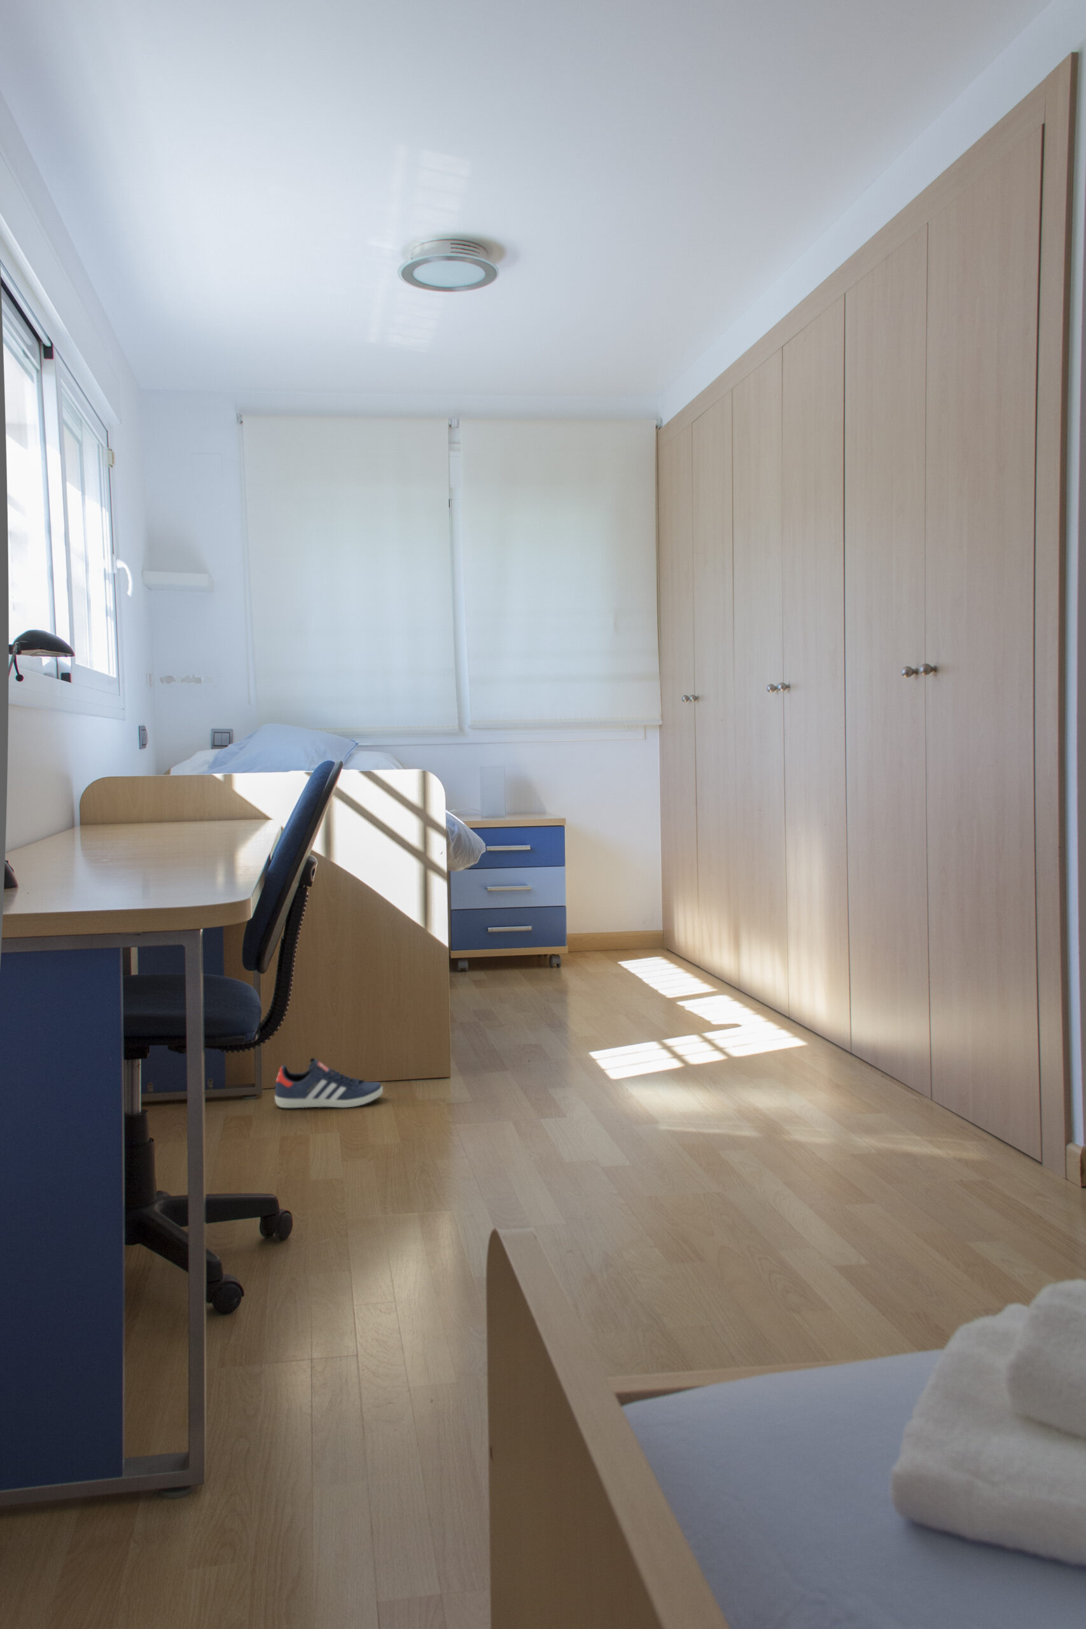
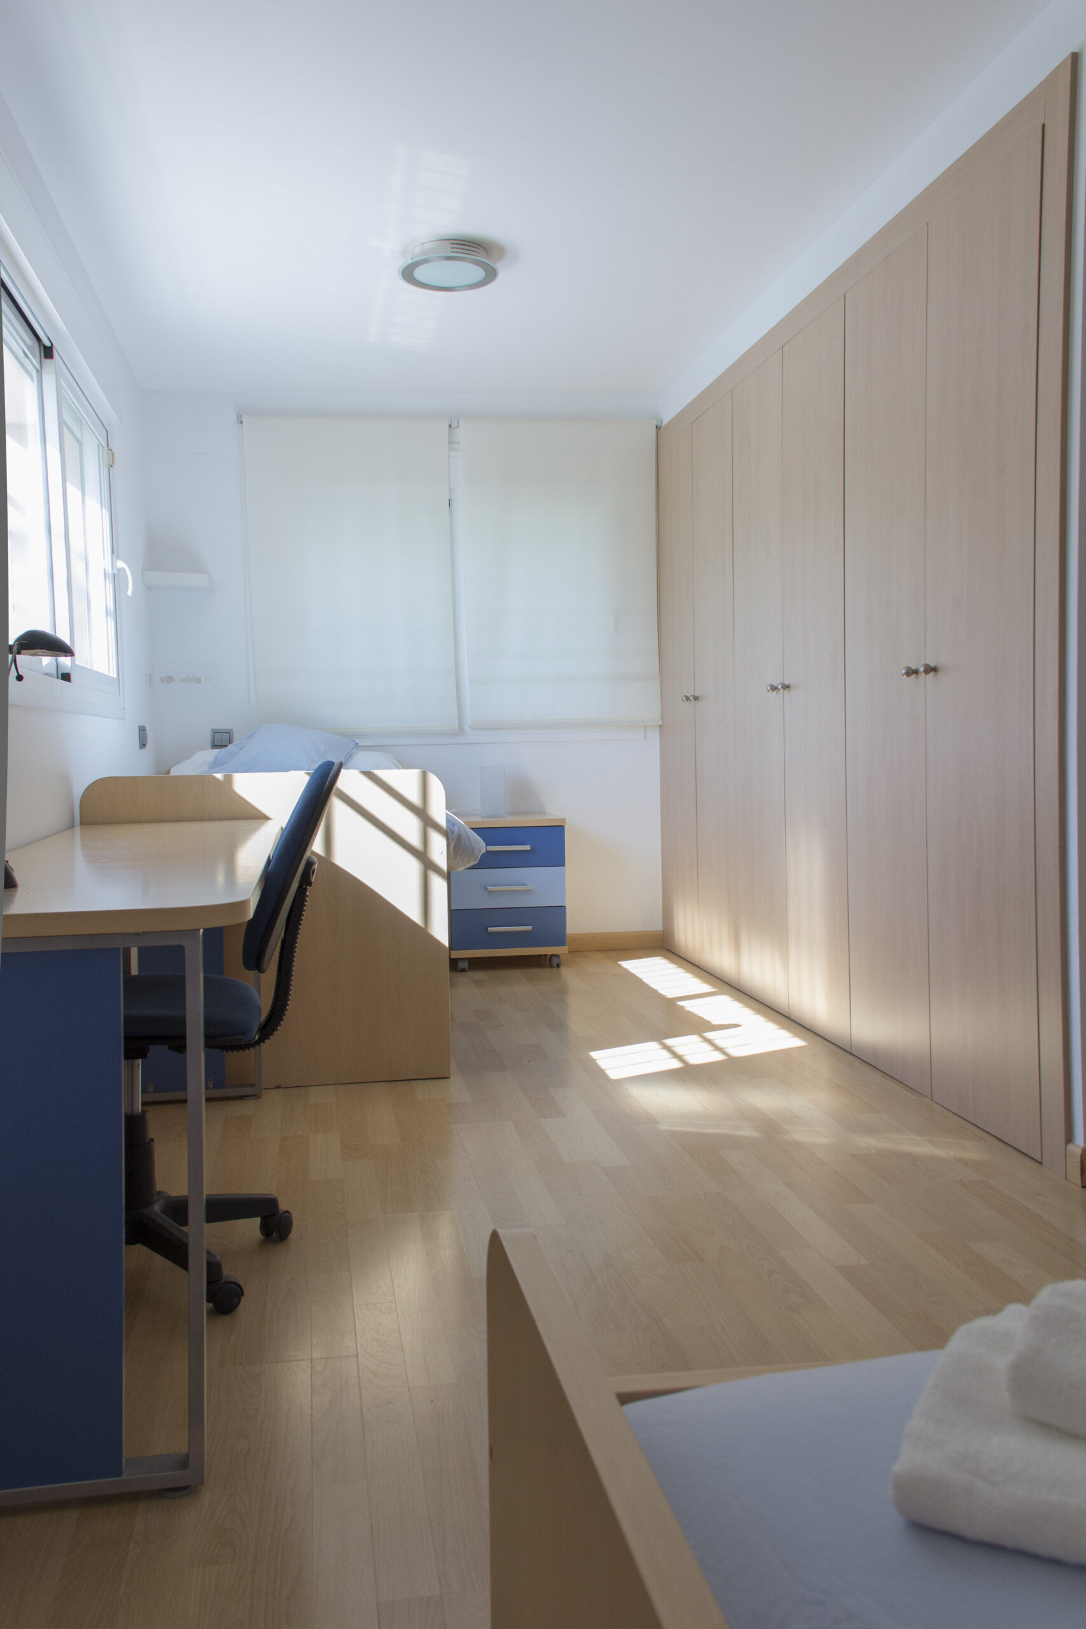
- sneaker (328, 1080)
